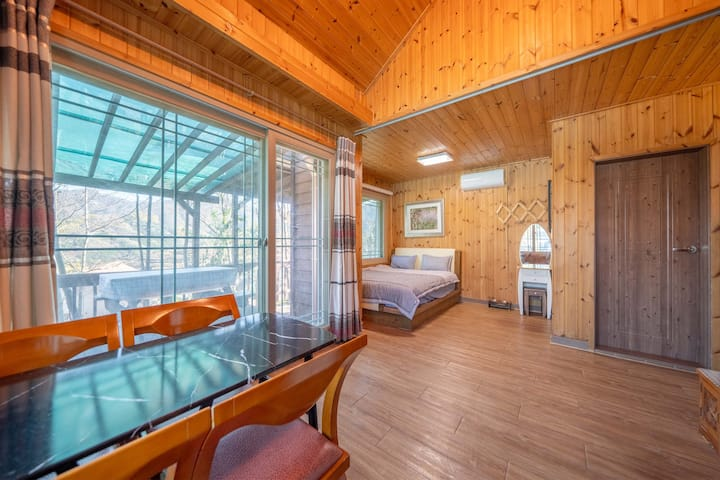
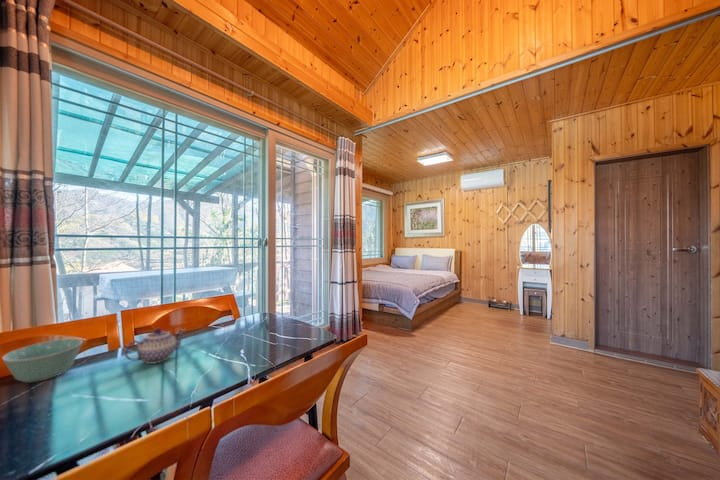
+ bowl (45, 361)
+ teapot (157, 344)
